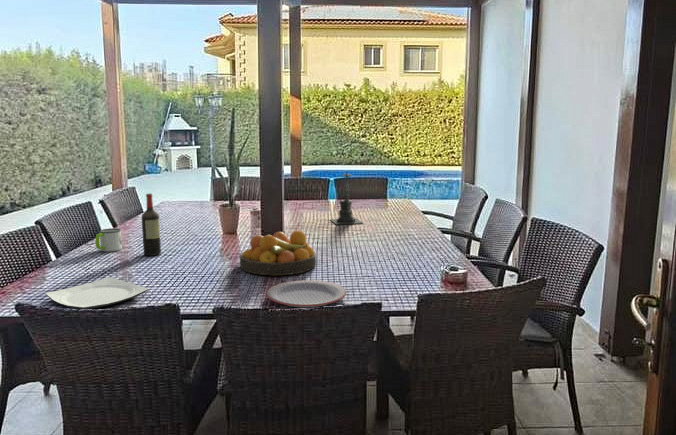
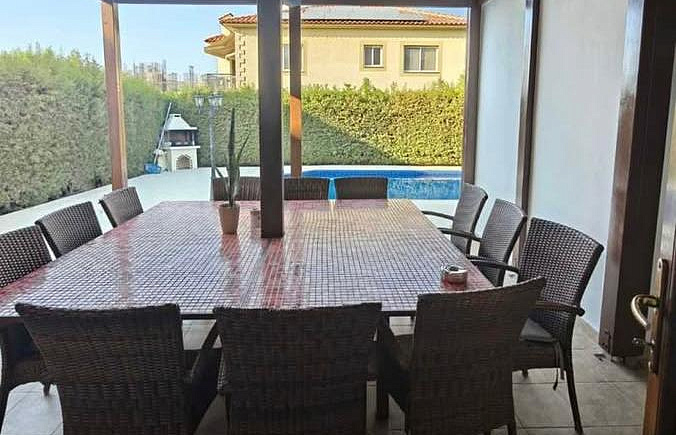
- plate (306, 294)
- mug (107, 240)
- candle holder (346, 194)
- wine bottle (150, 224)
- plate (98, 294)
- fruit bowl (278, 248)
